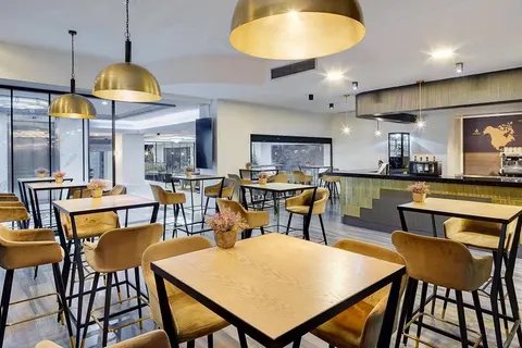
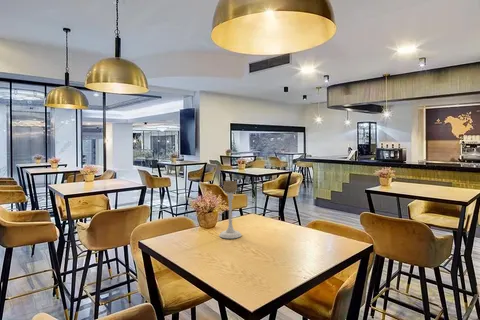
+ candle holder (230, 208)
